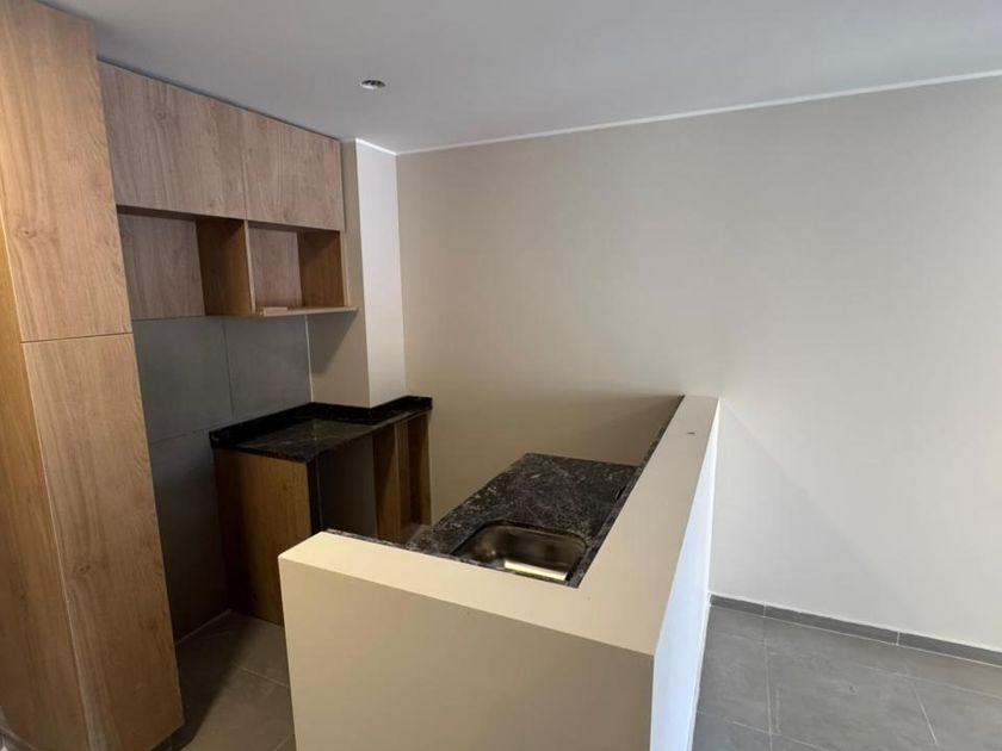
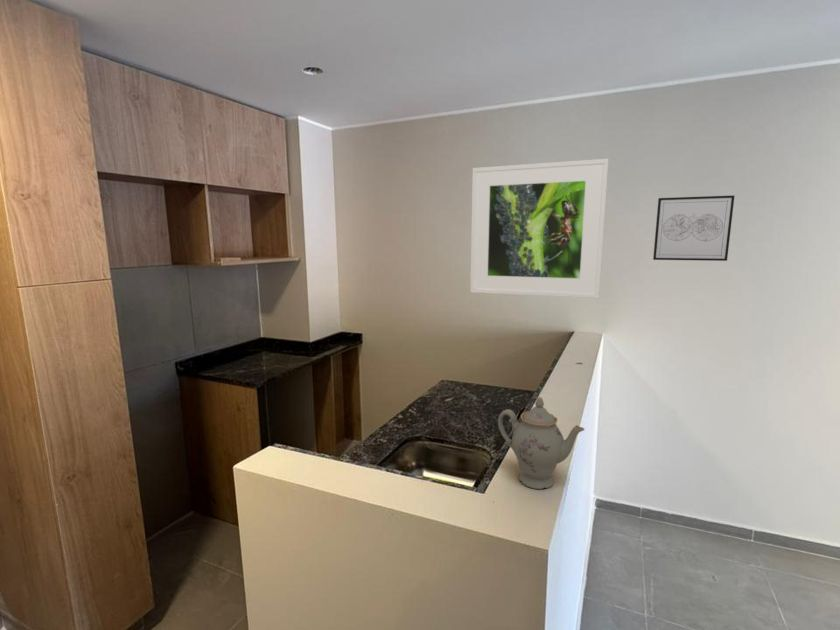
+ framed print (533, 231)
+ chinaware (538, 439)
+ wall art (691, 228)
